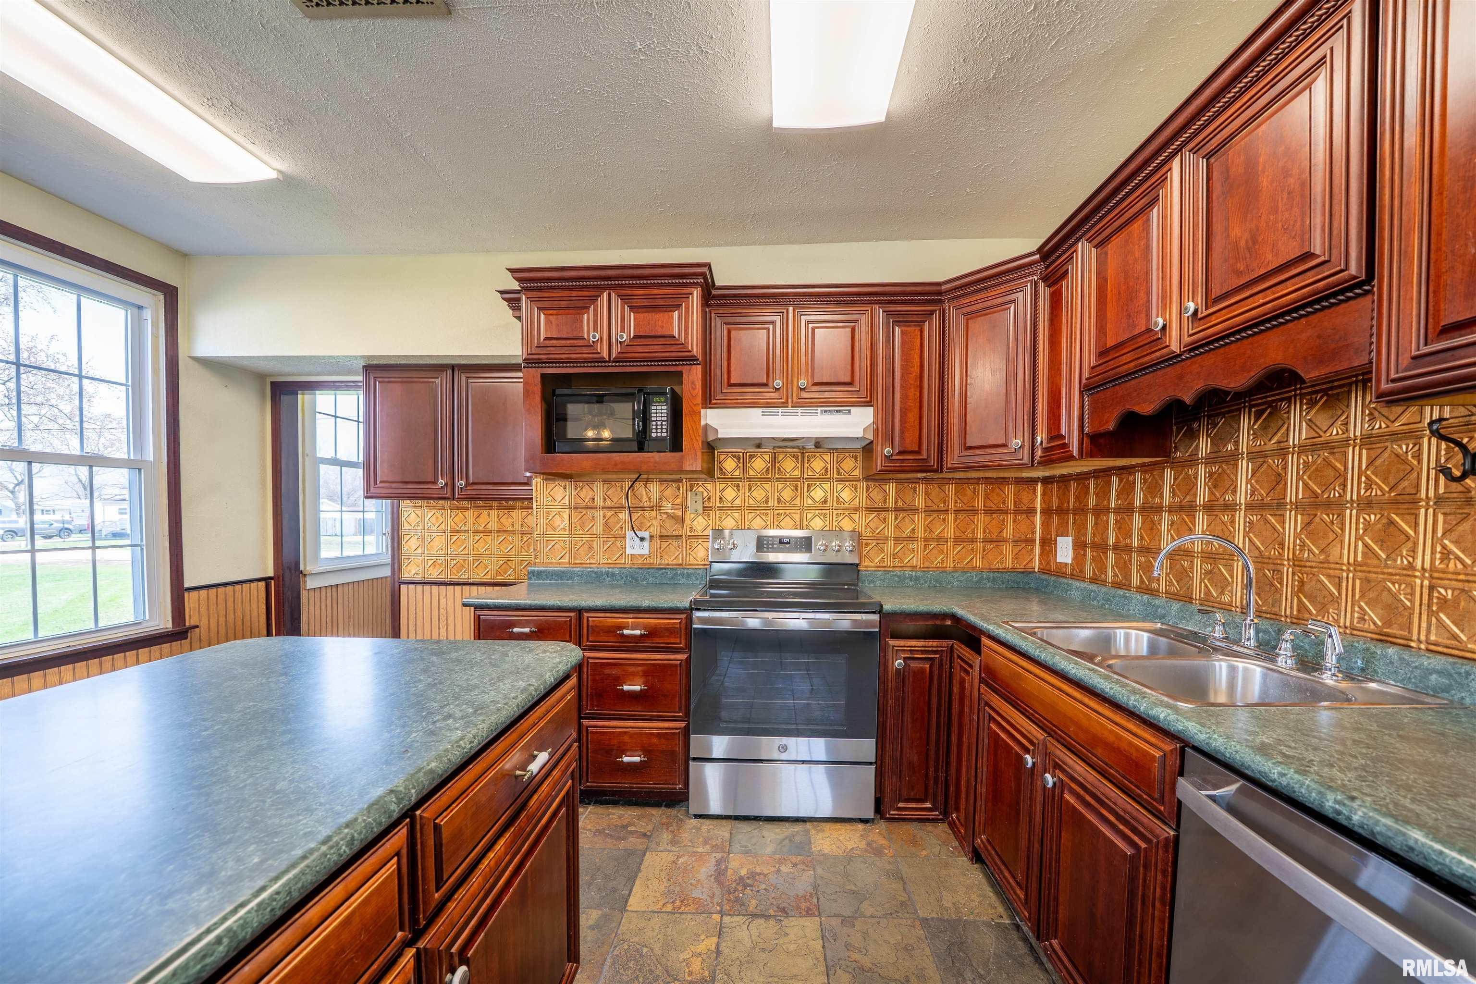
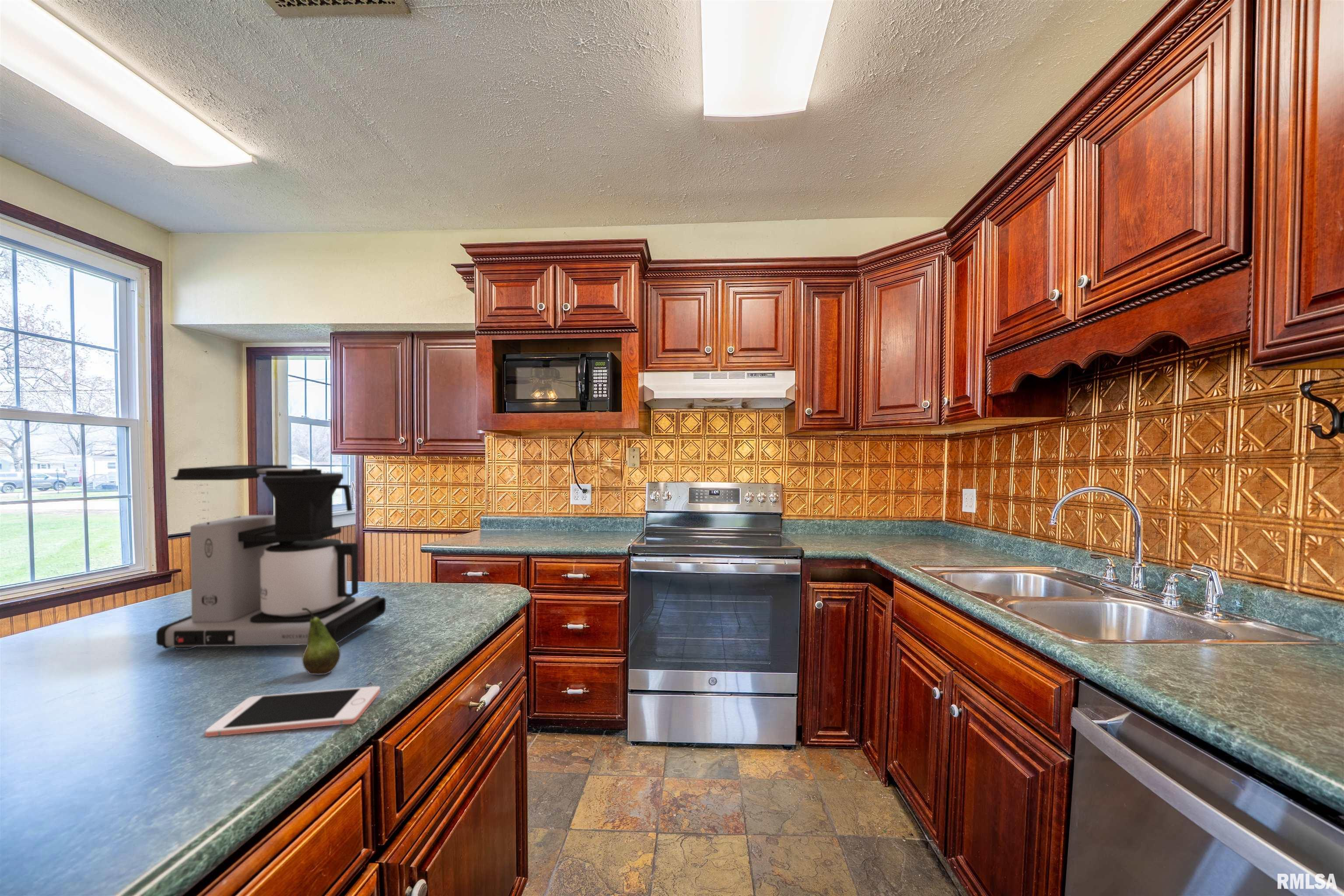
+ coffee maker (281, 551)
+ cell phone (300, 710)
+ fruit (321, 637)
